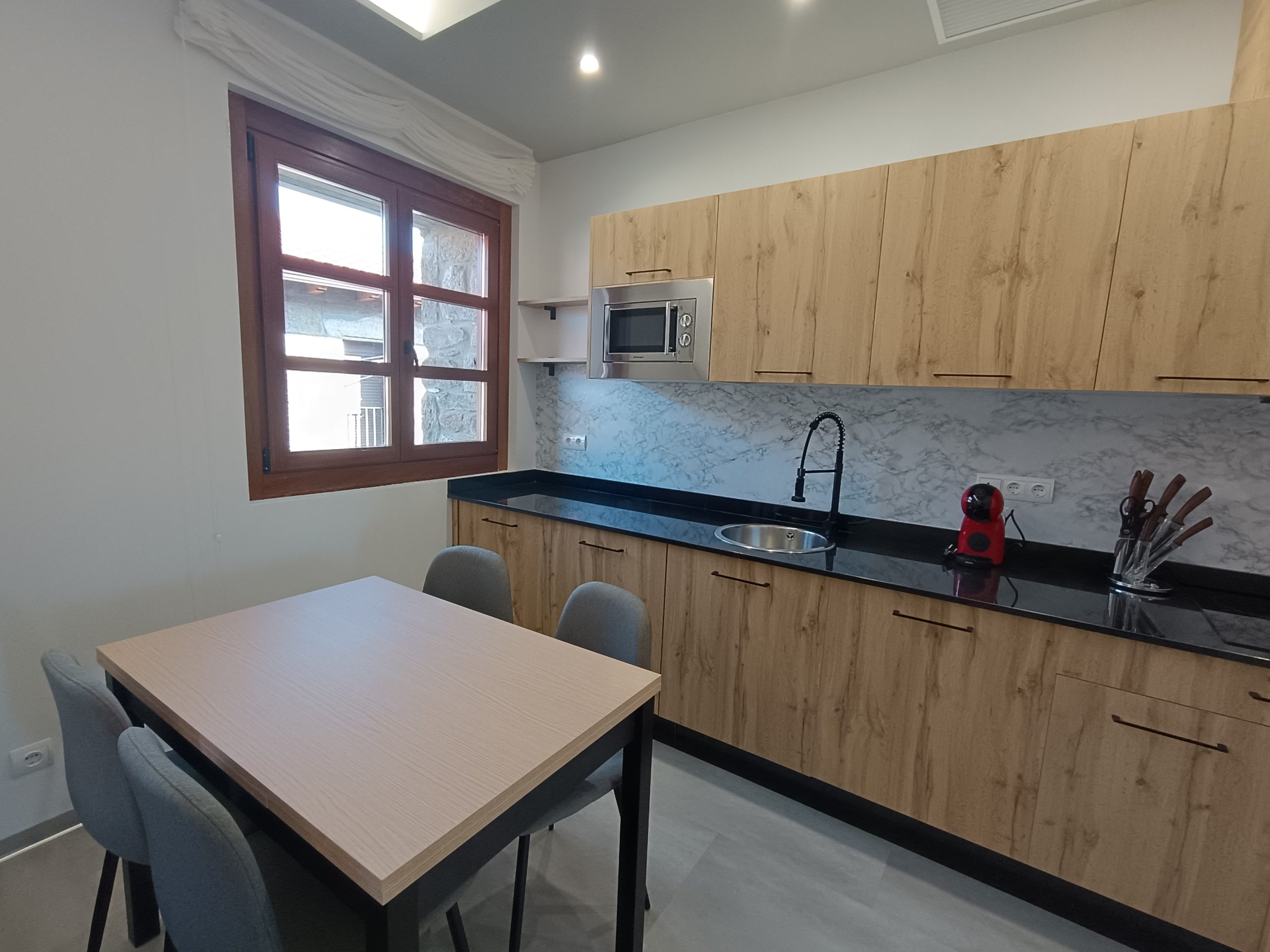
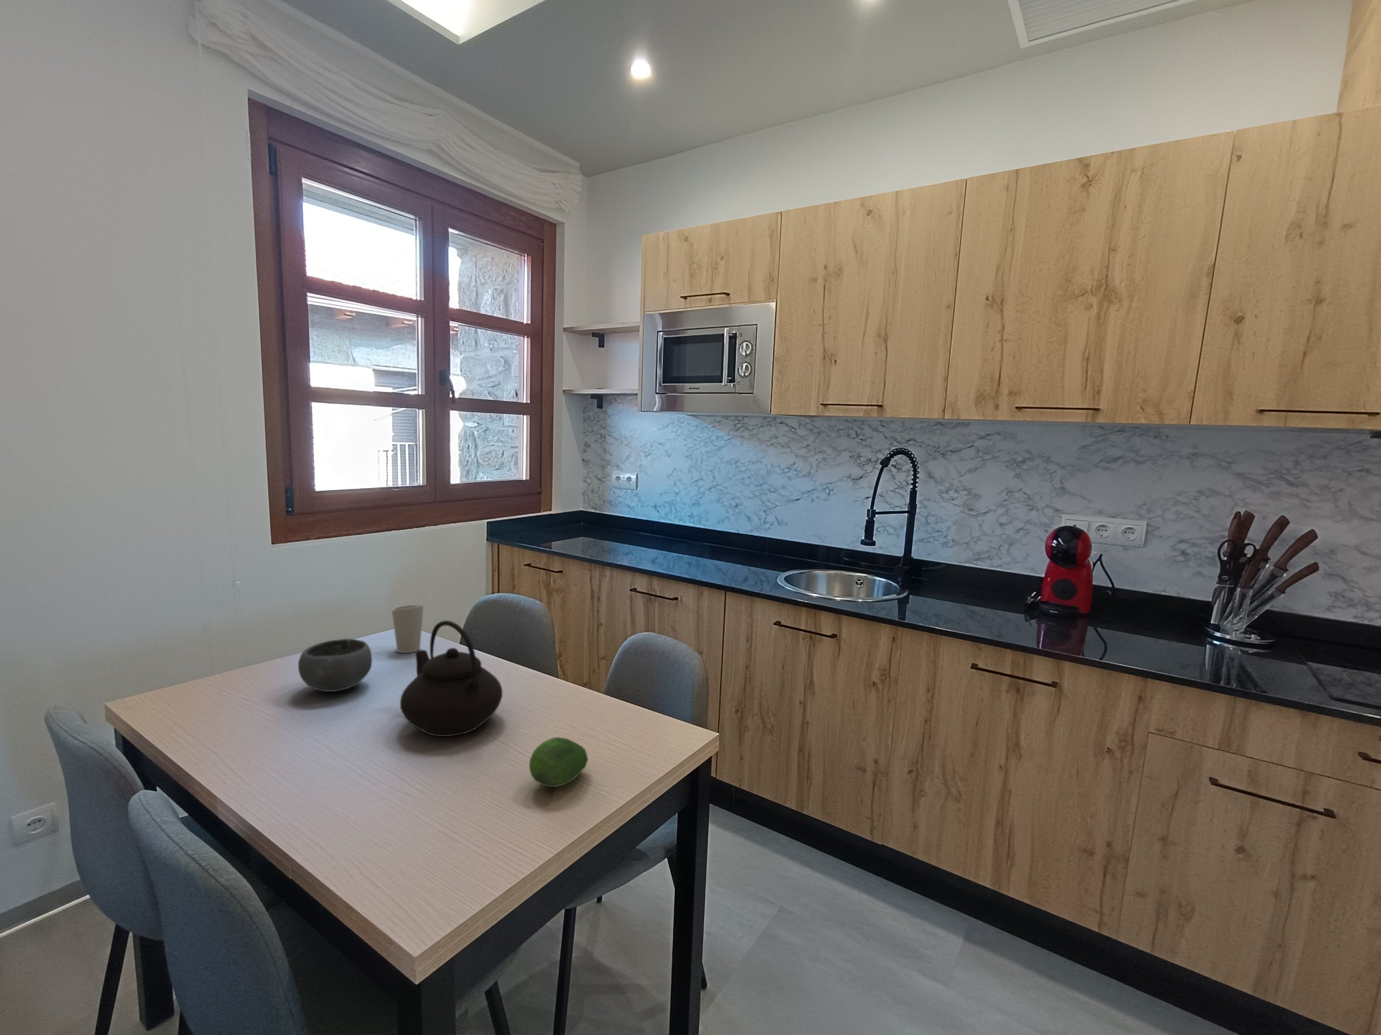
+ cup (408, 627)
+ bowl (336, 668)
+ fruit (560, 760)
+ teapot (447, 669)
